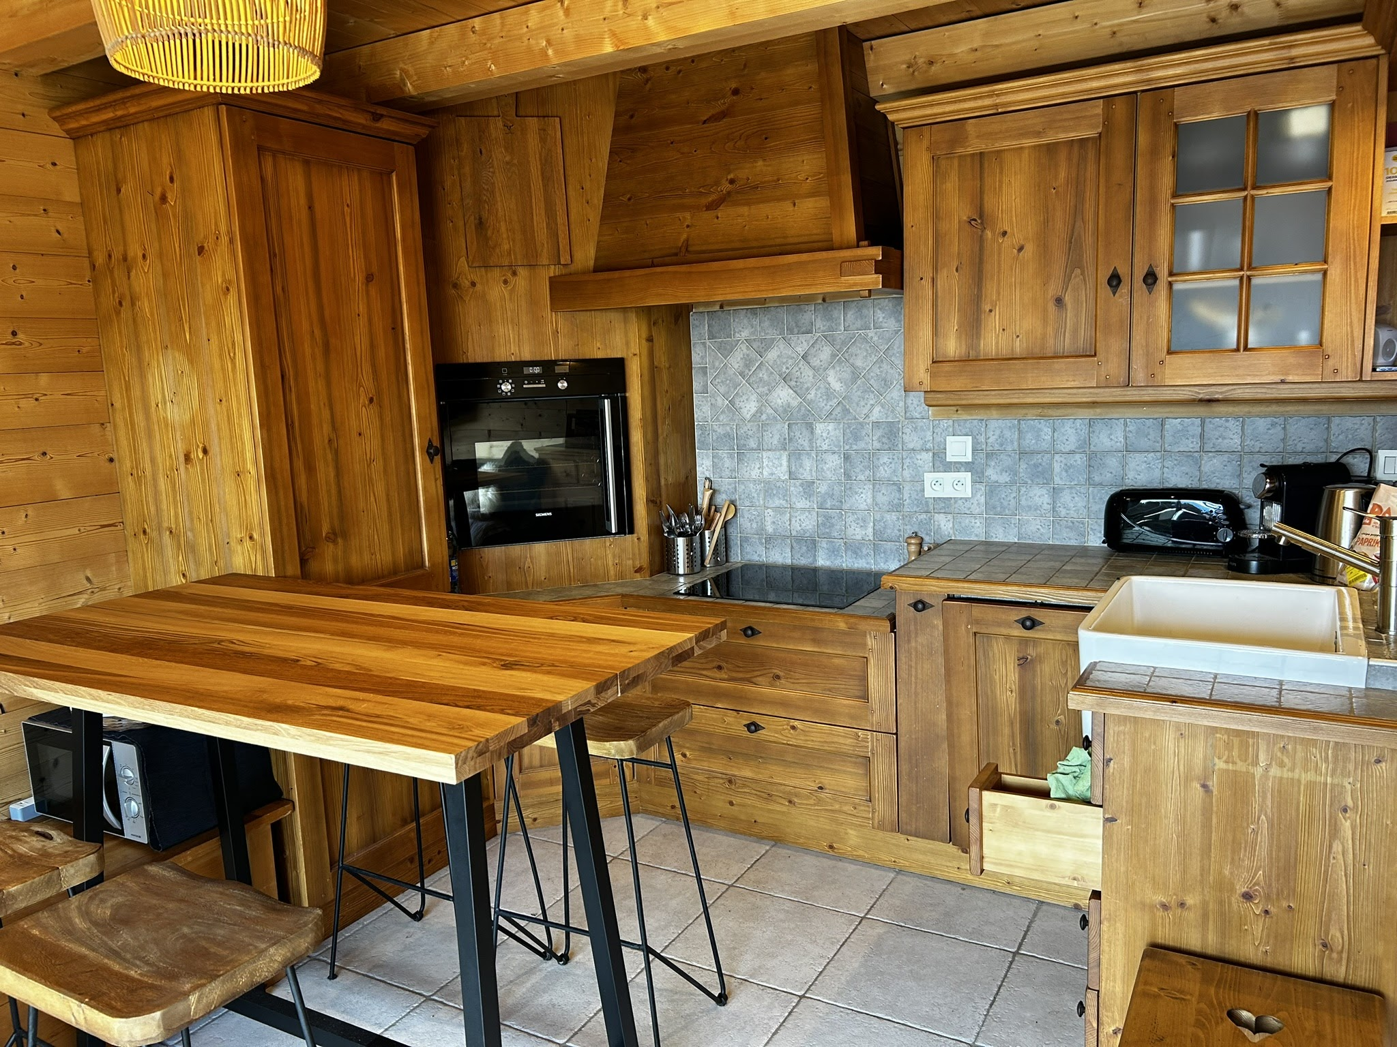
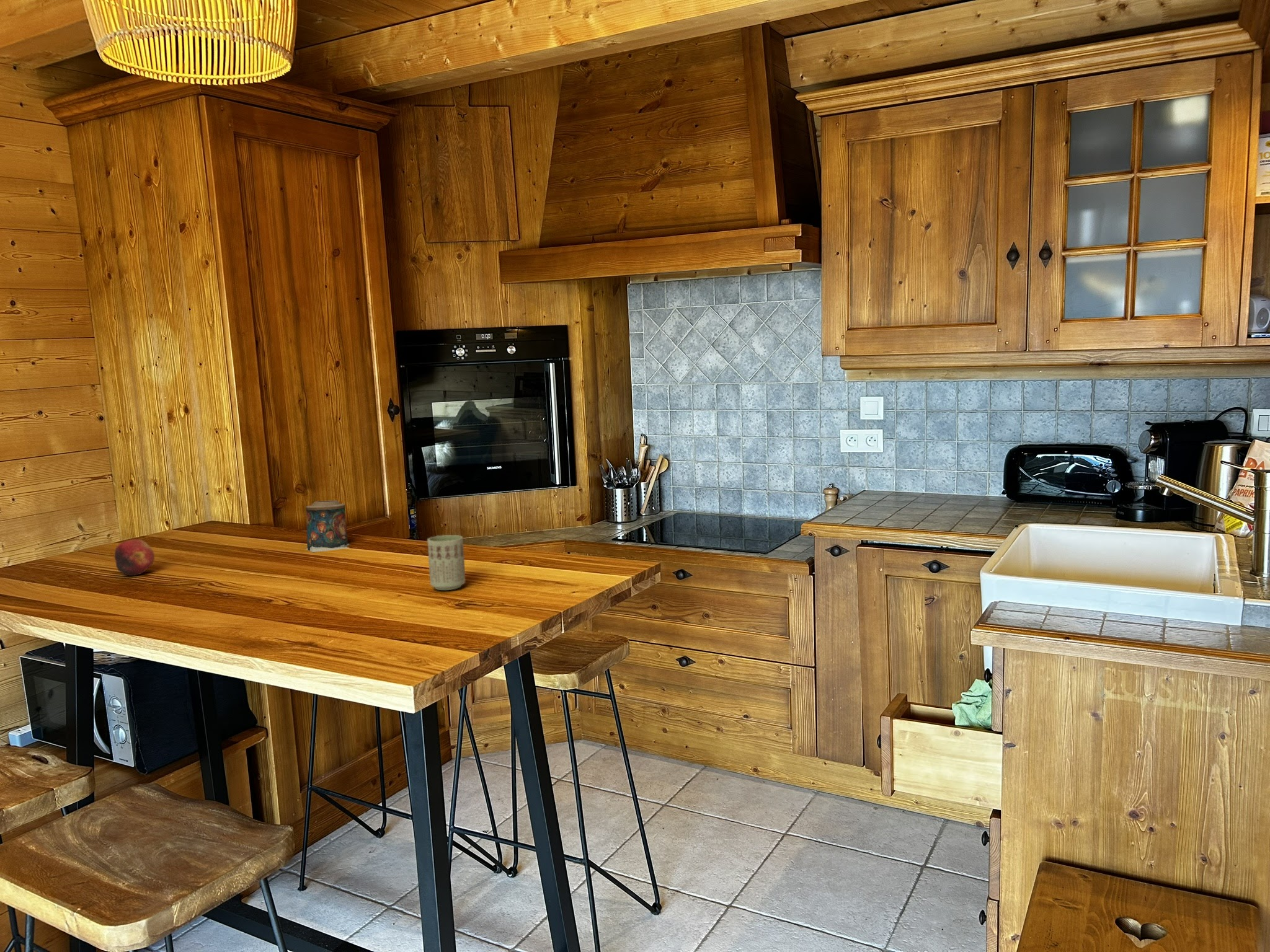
+ fruit (134, 557)
+ candle (329, 524)
+ cup (446, 562)
